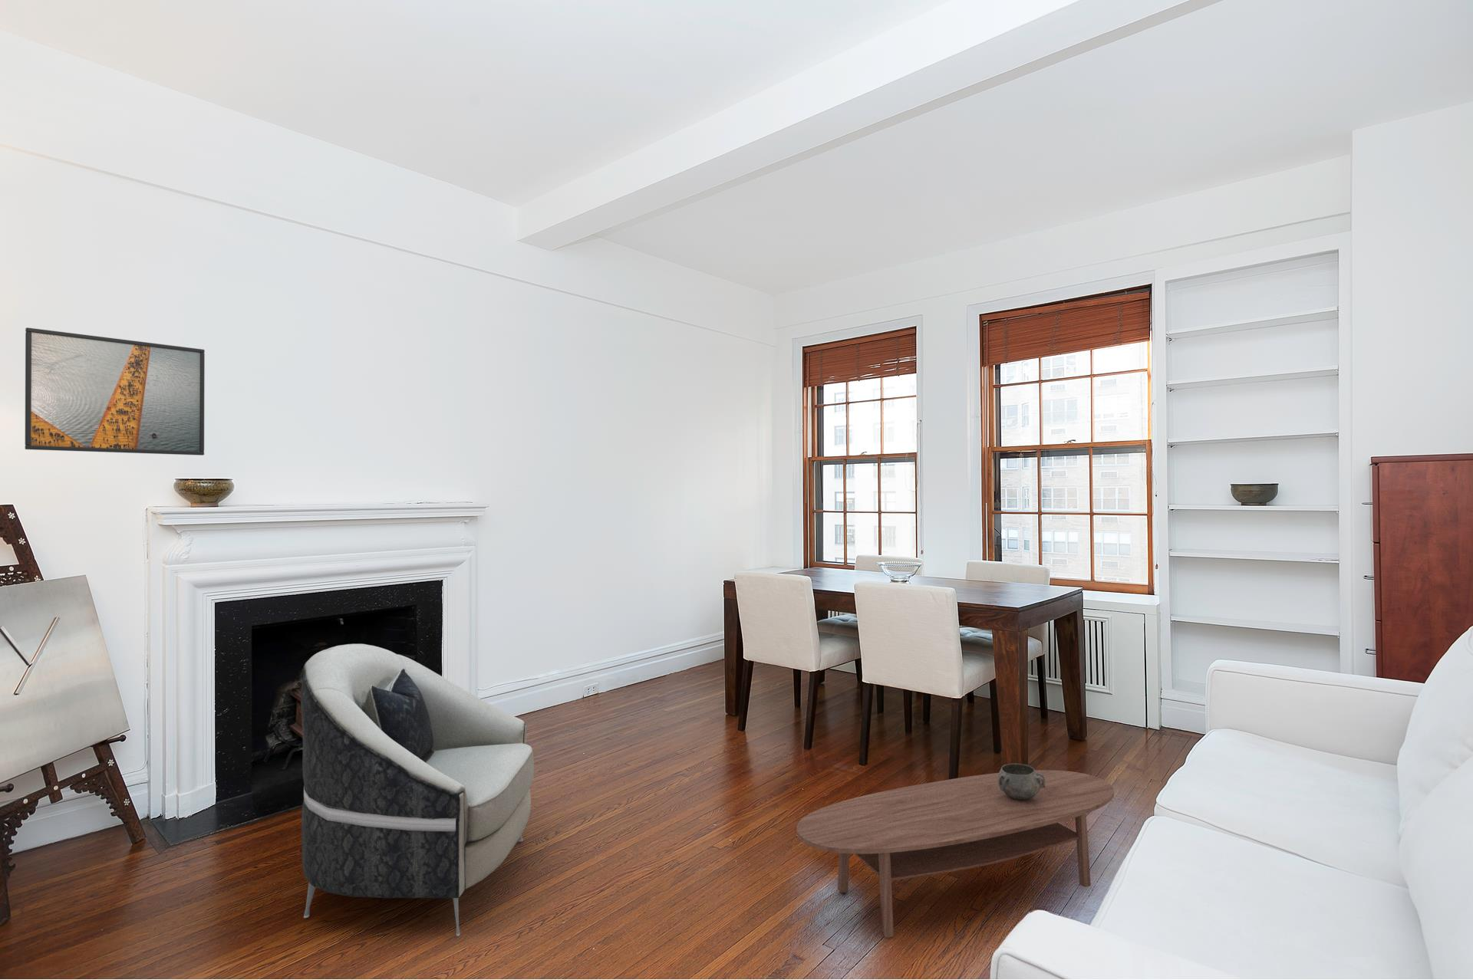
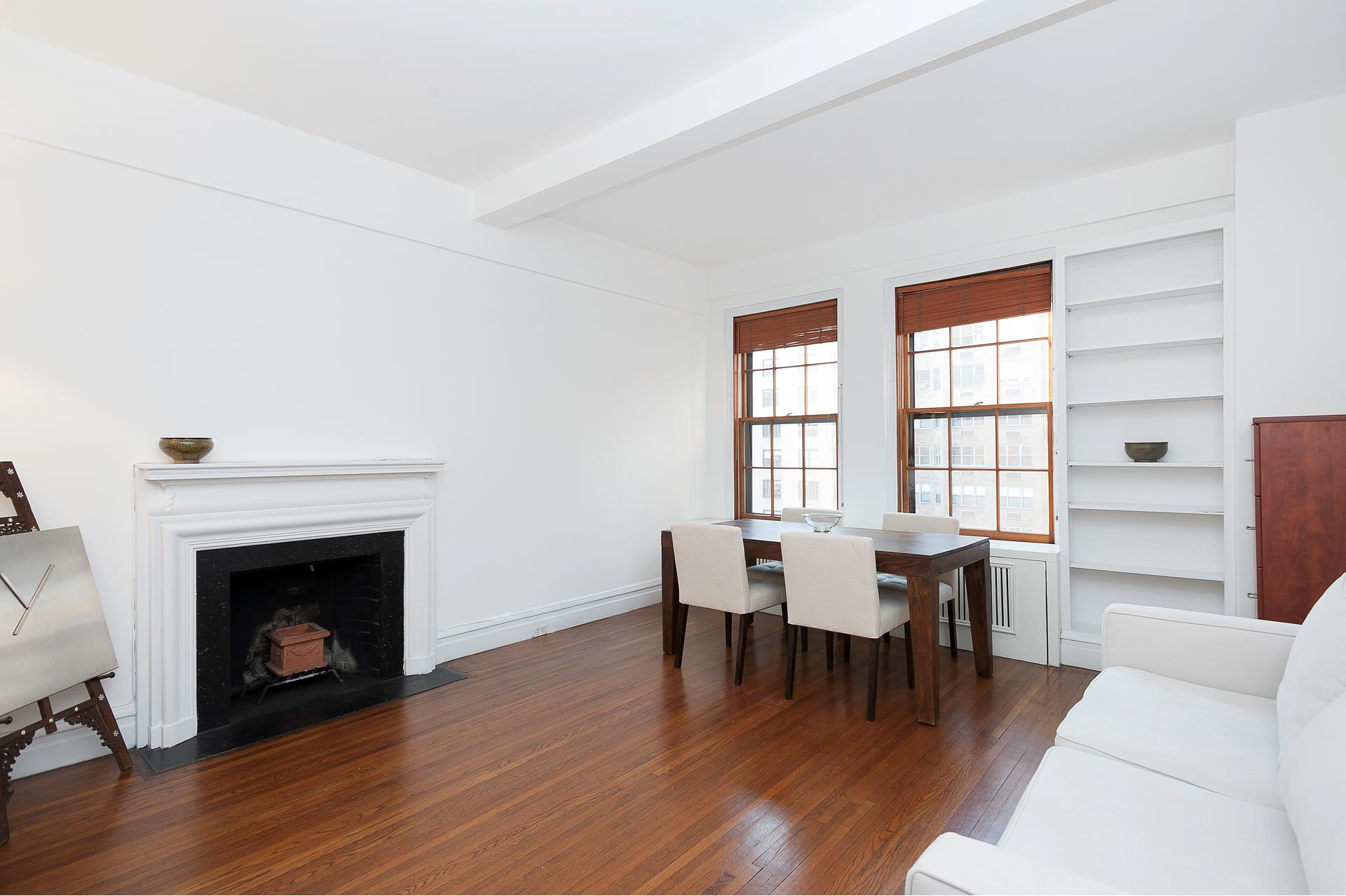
- armchair (419, 740)
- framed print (120, 396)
- decorative bowl (1021, 781)
- coffee table (964, 845)
